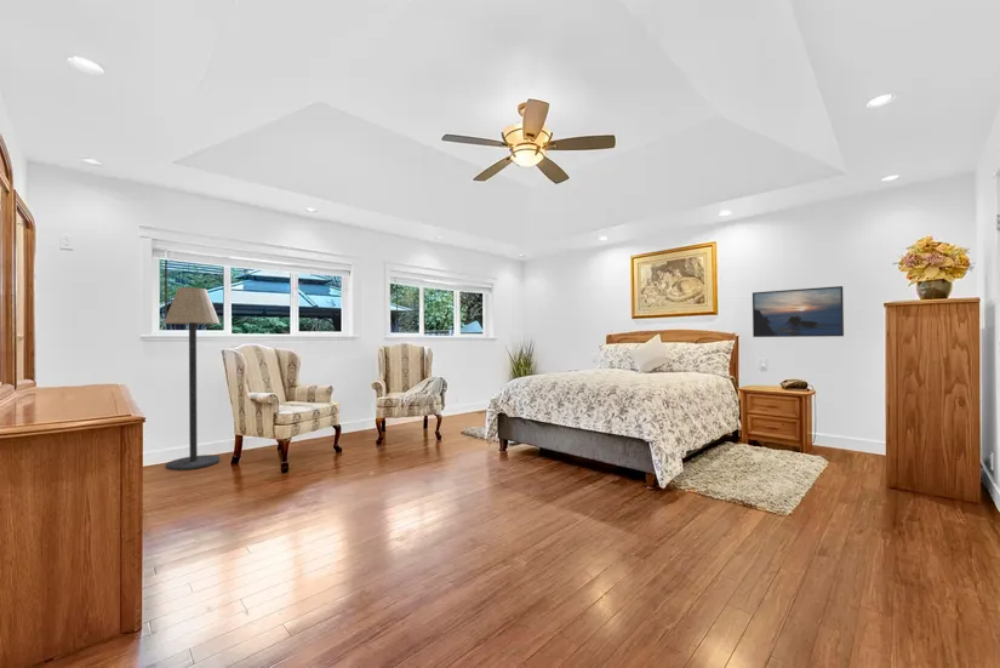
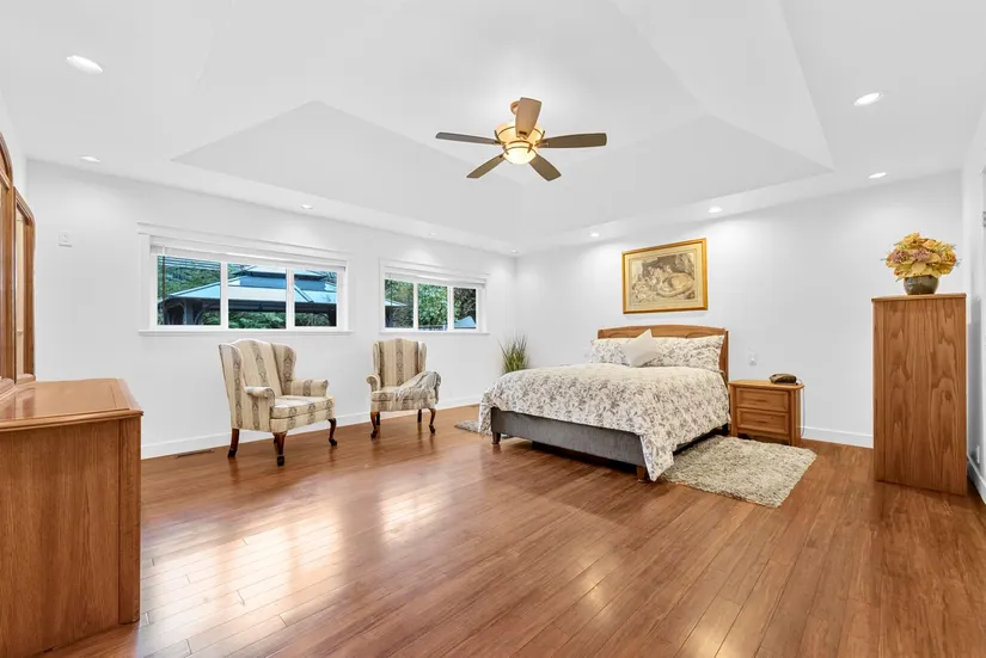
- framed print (795, 313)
- floor lamp (193, 376)
